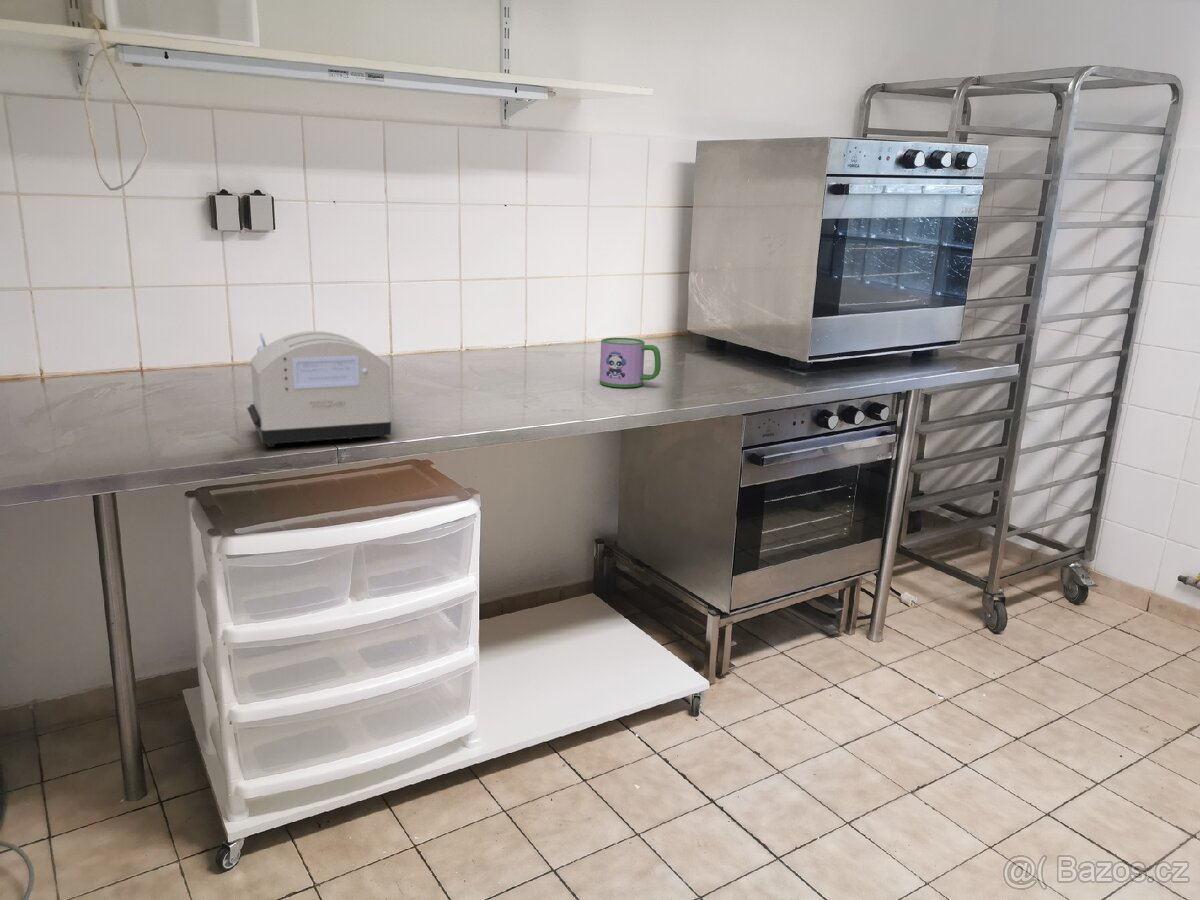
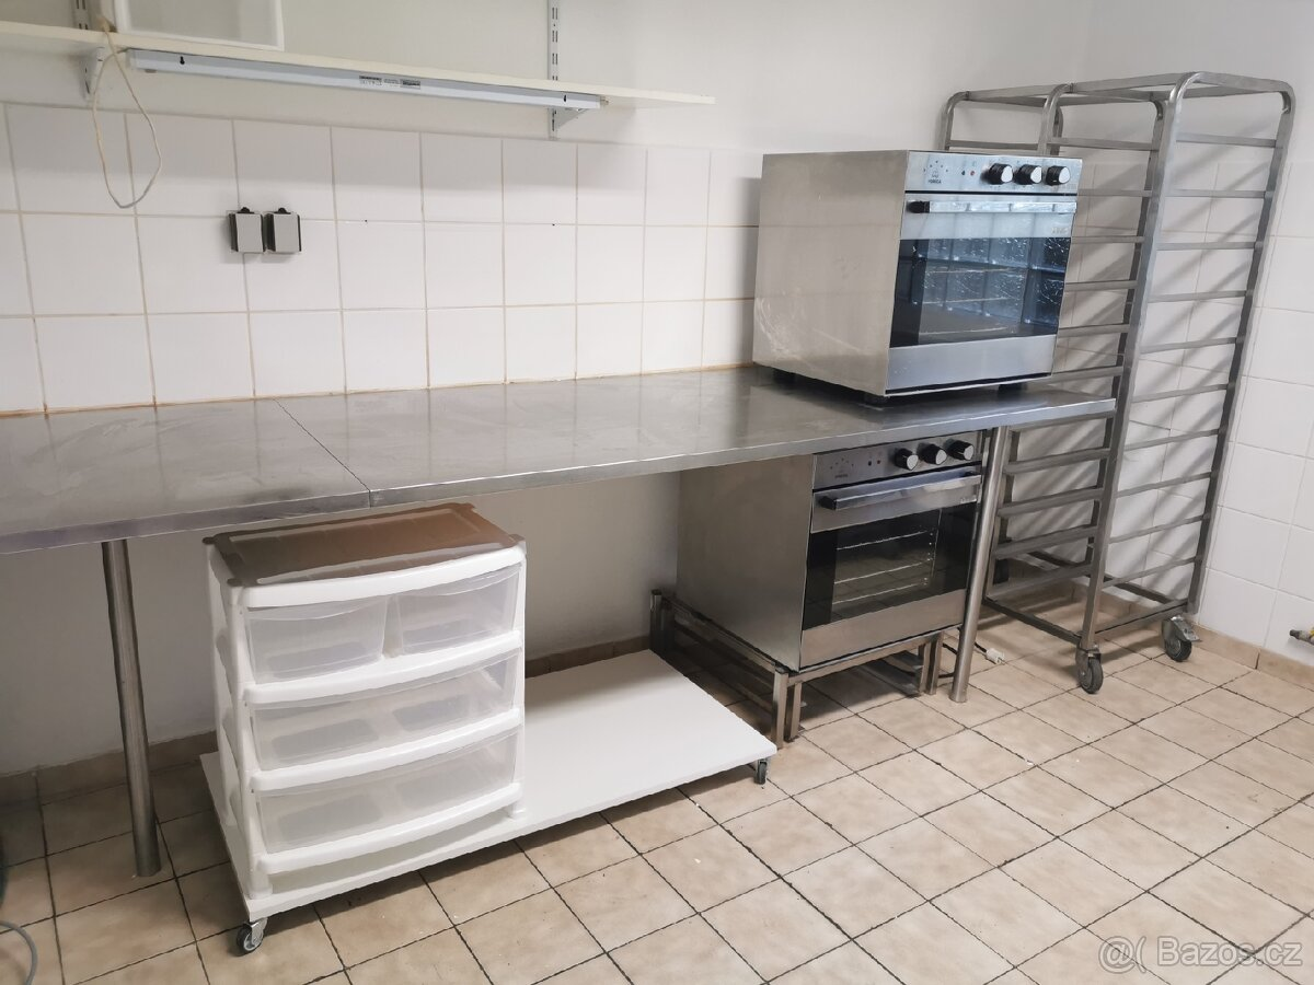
- toaster (315, 381)
- mug (630, 362)
